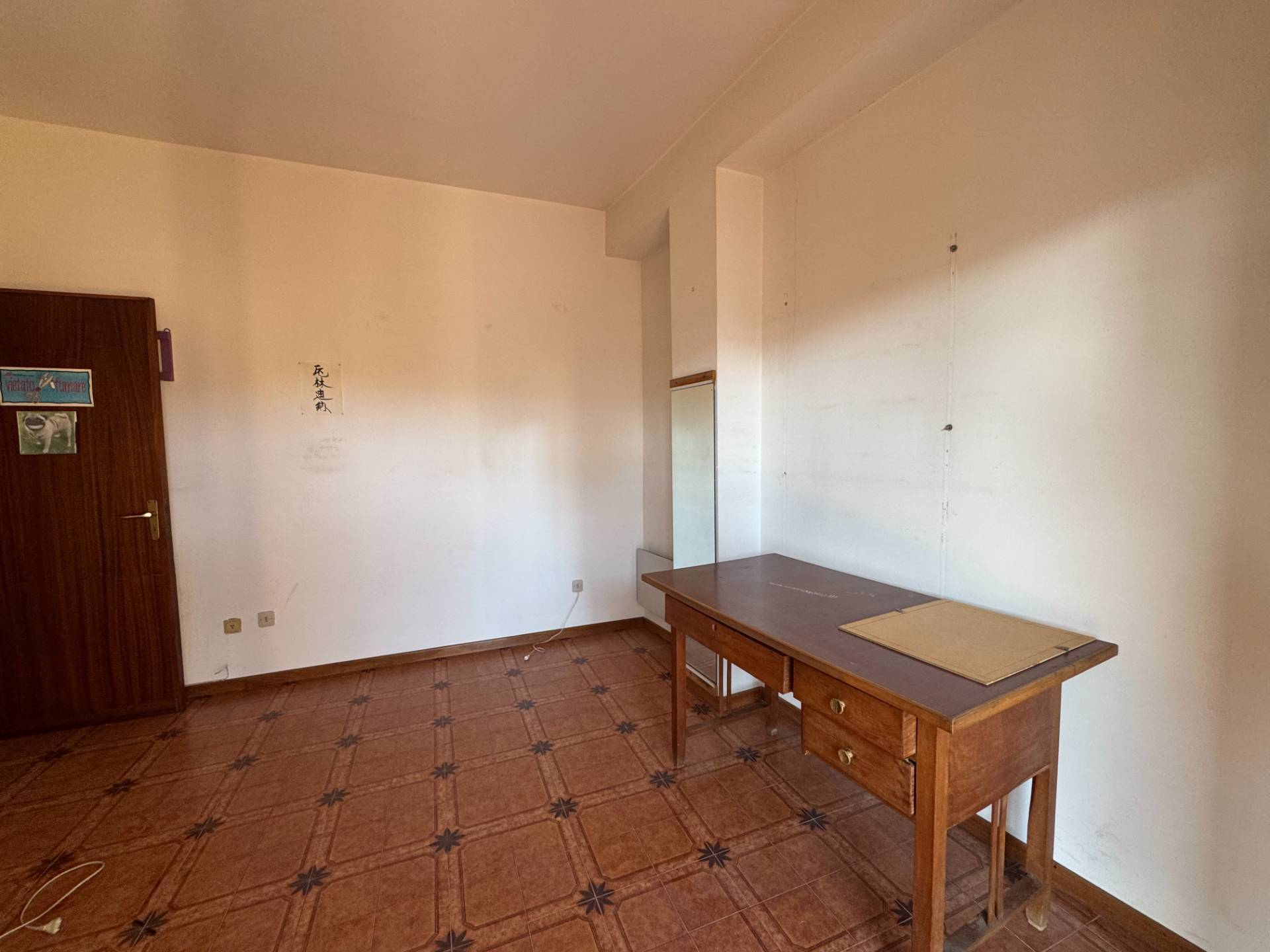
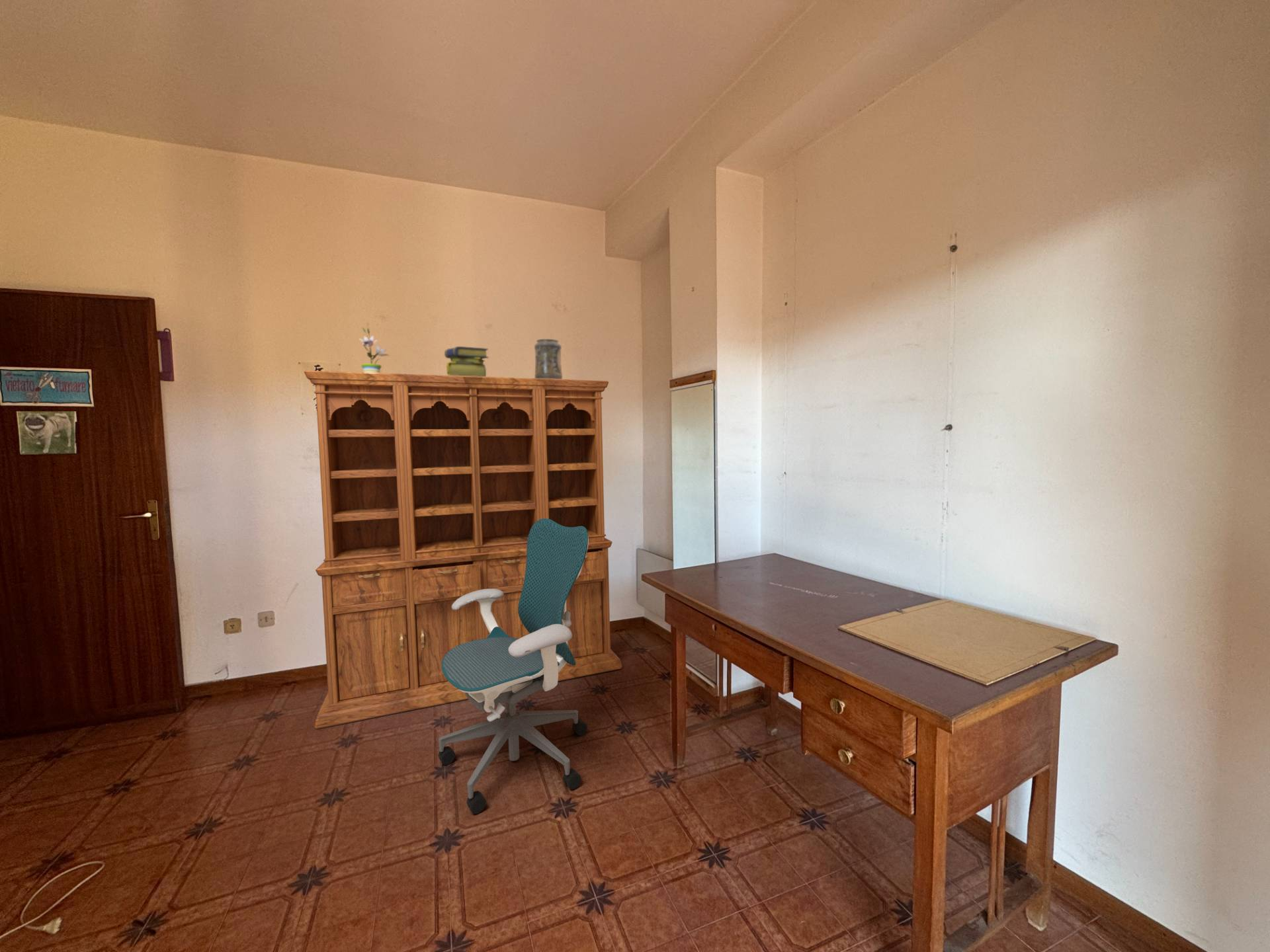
+ potted plant (376, 352)
+ decorative vase (548, 362)
+ stack of books (467, 364)
+ bookcase (476, 531)
+ office chair (511, 646)
